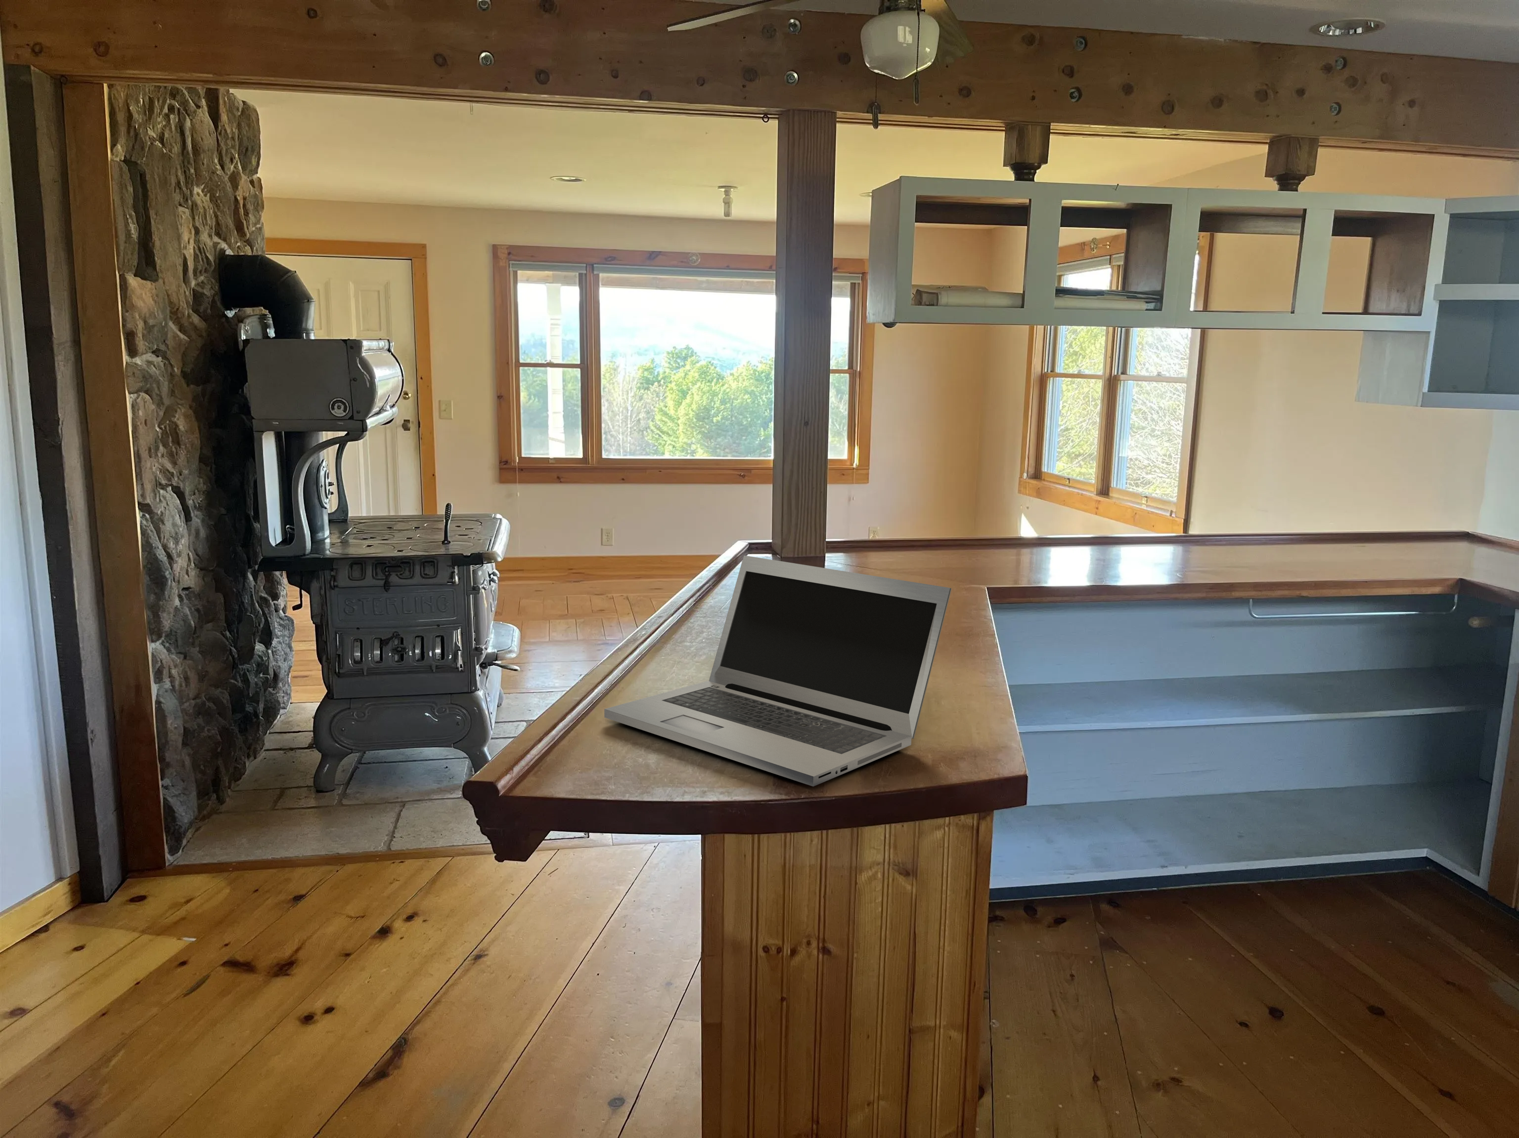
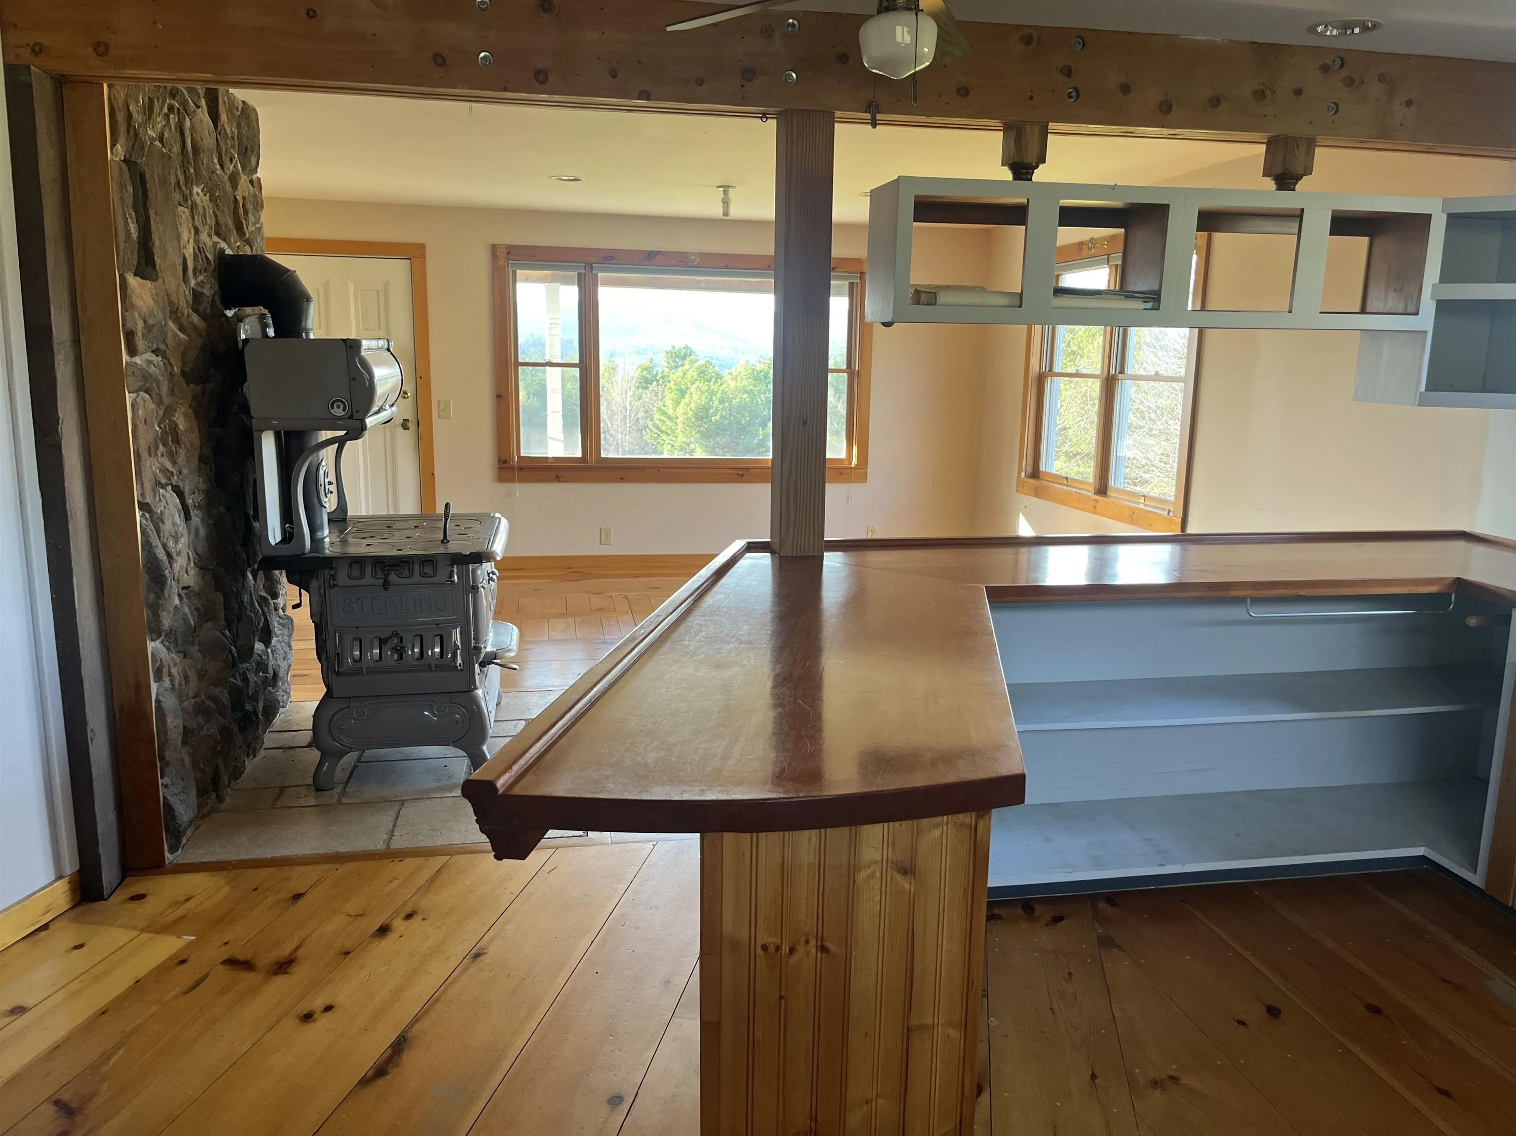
- laptop (774, 655)
